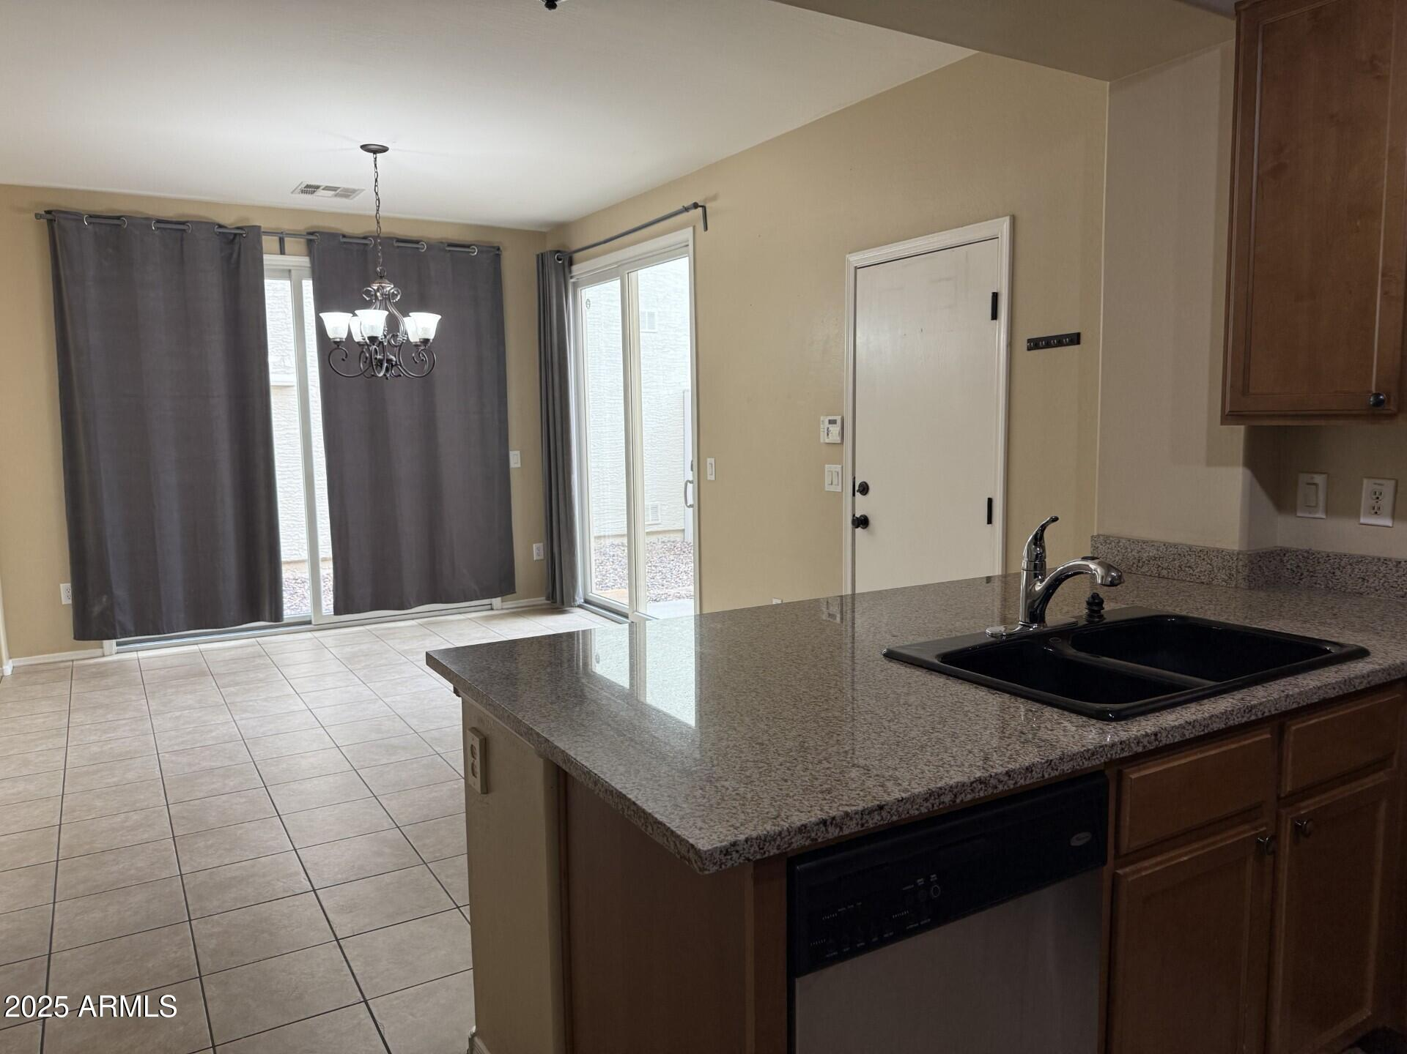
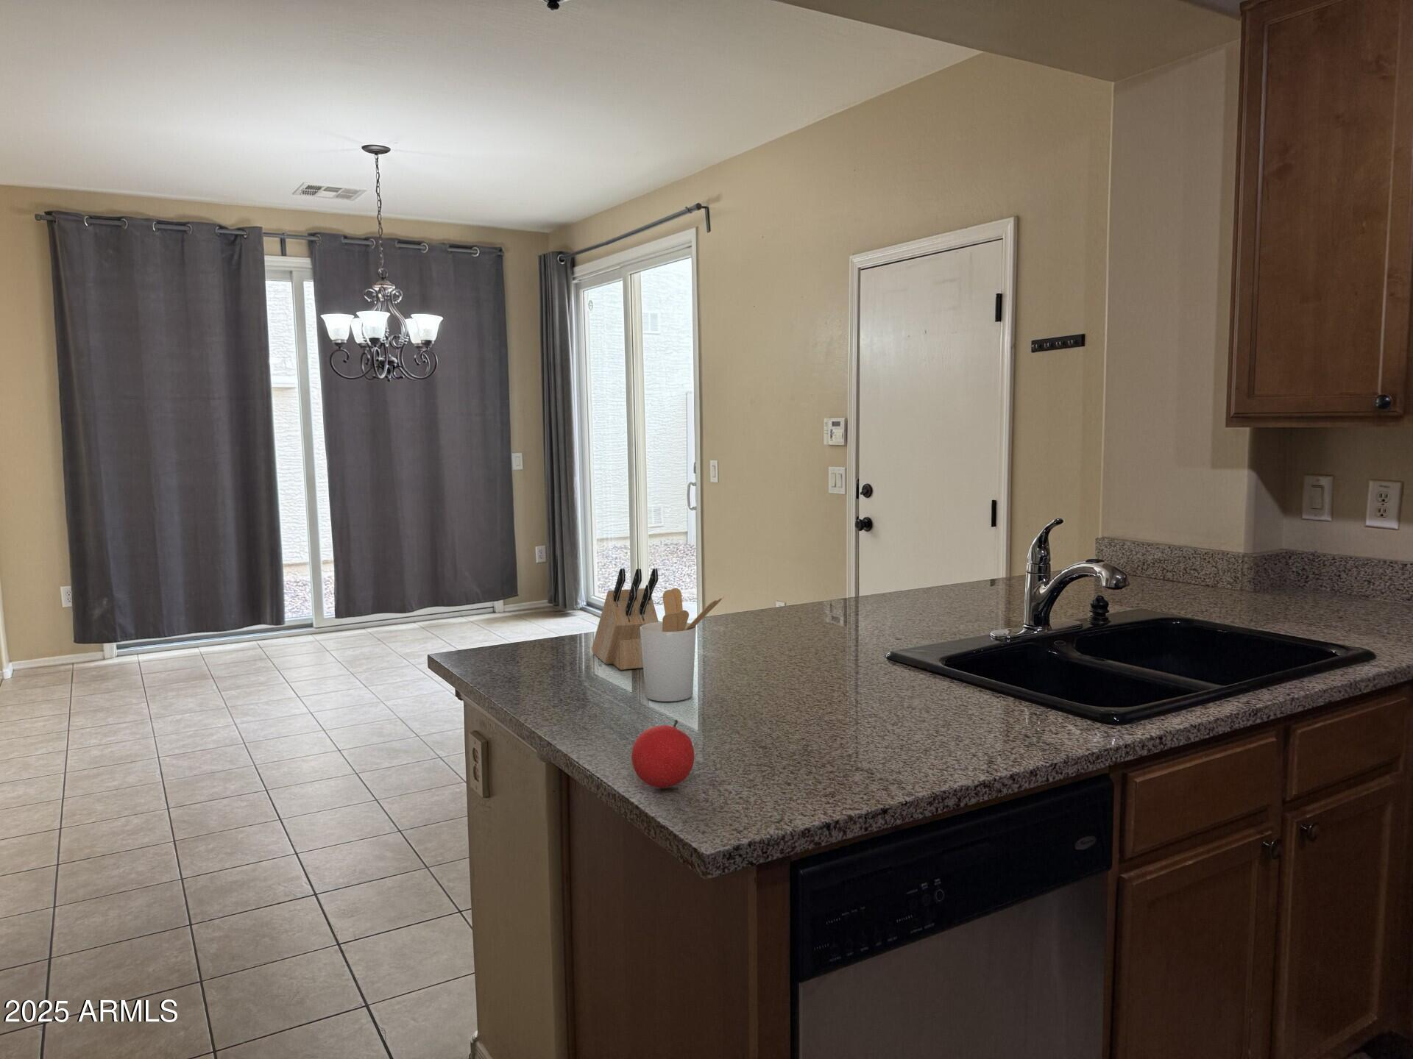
+ fruit (662, 755)
+ utensil holder (683, 644)
+ knife block (625, 613)
